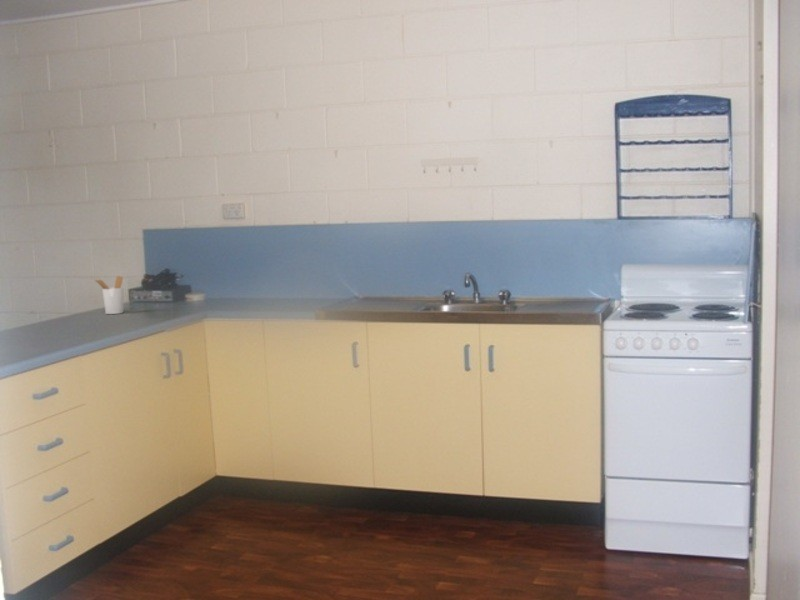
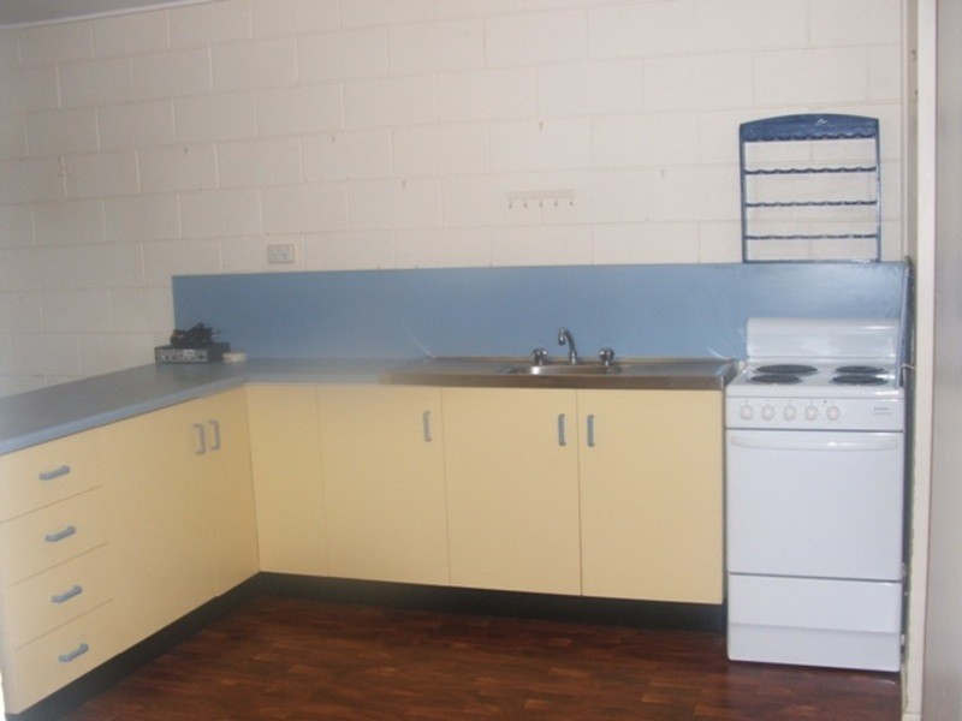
- utensil holder (109, 294)
